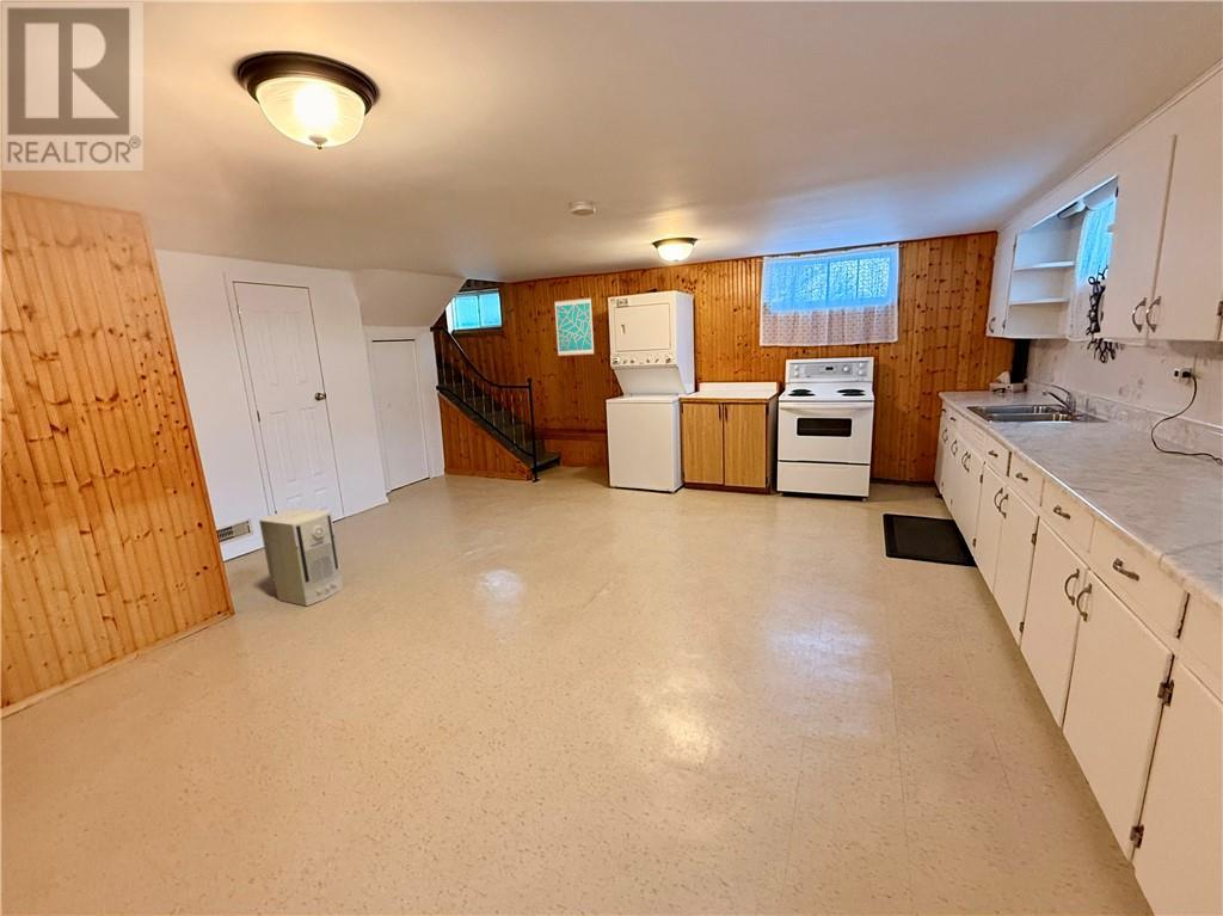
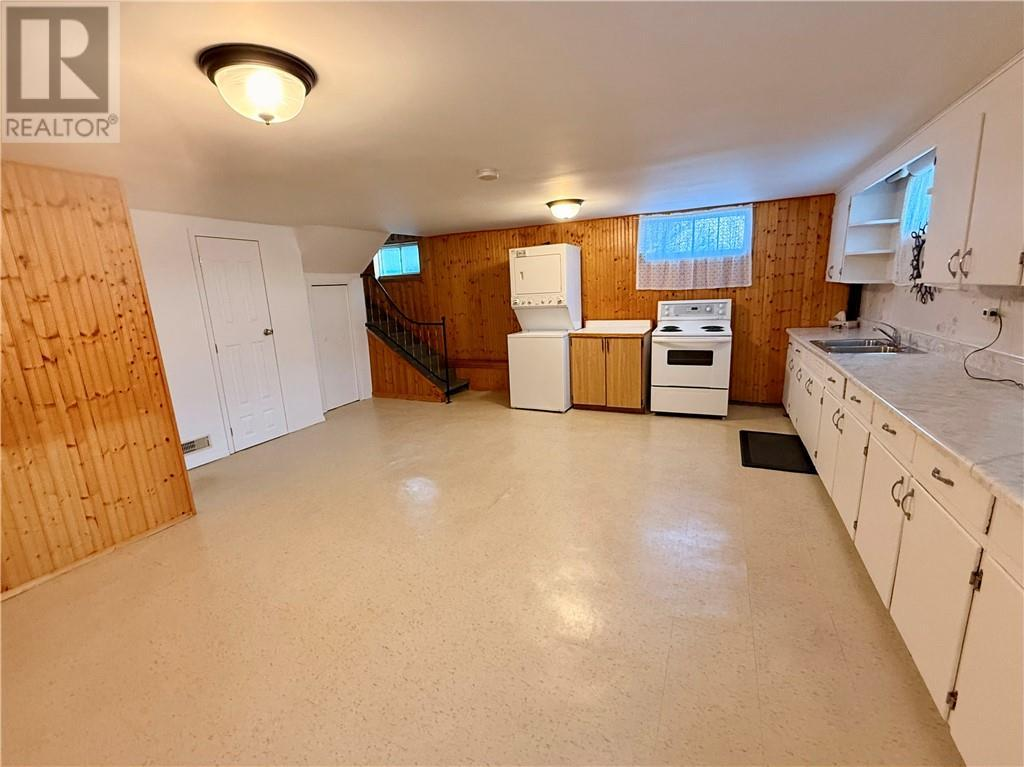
- wall art (573, 327)
- air purifier (302, 555)
